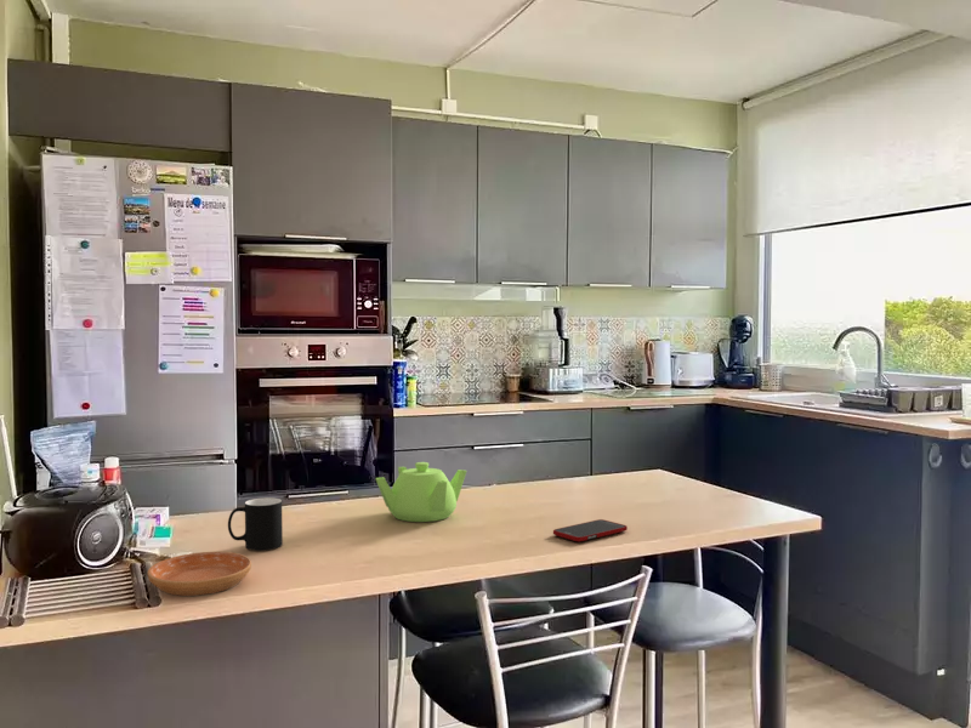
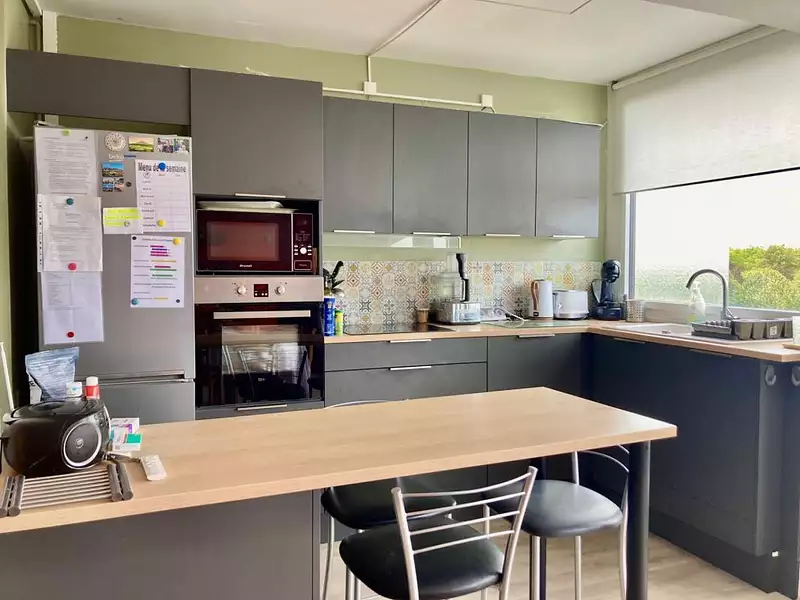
- teapot (422, 488)
- cup (255, 524)
- cell phone (590, 530)
- saucer (200, 574)
